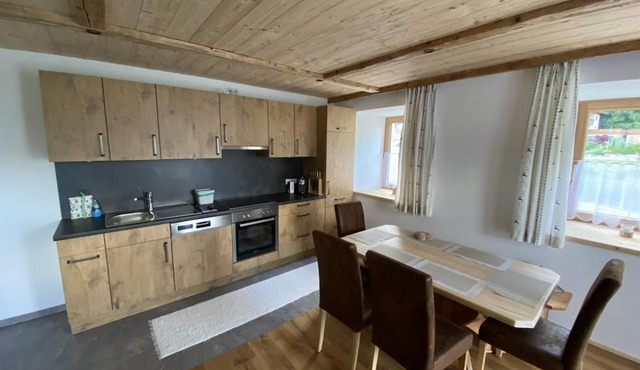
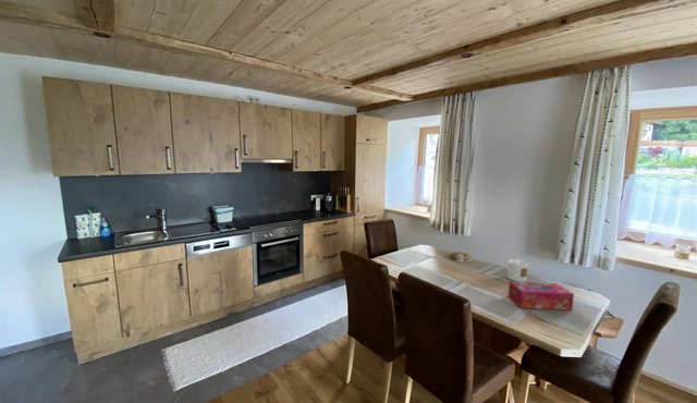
+ tissue box (539, 295)
+ candle (517, 269)
